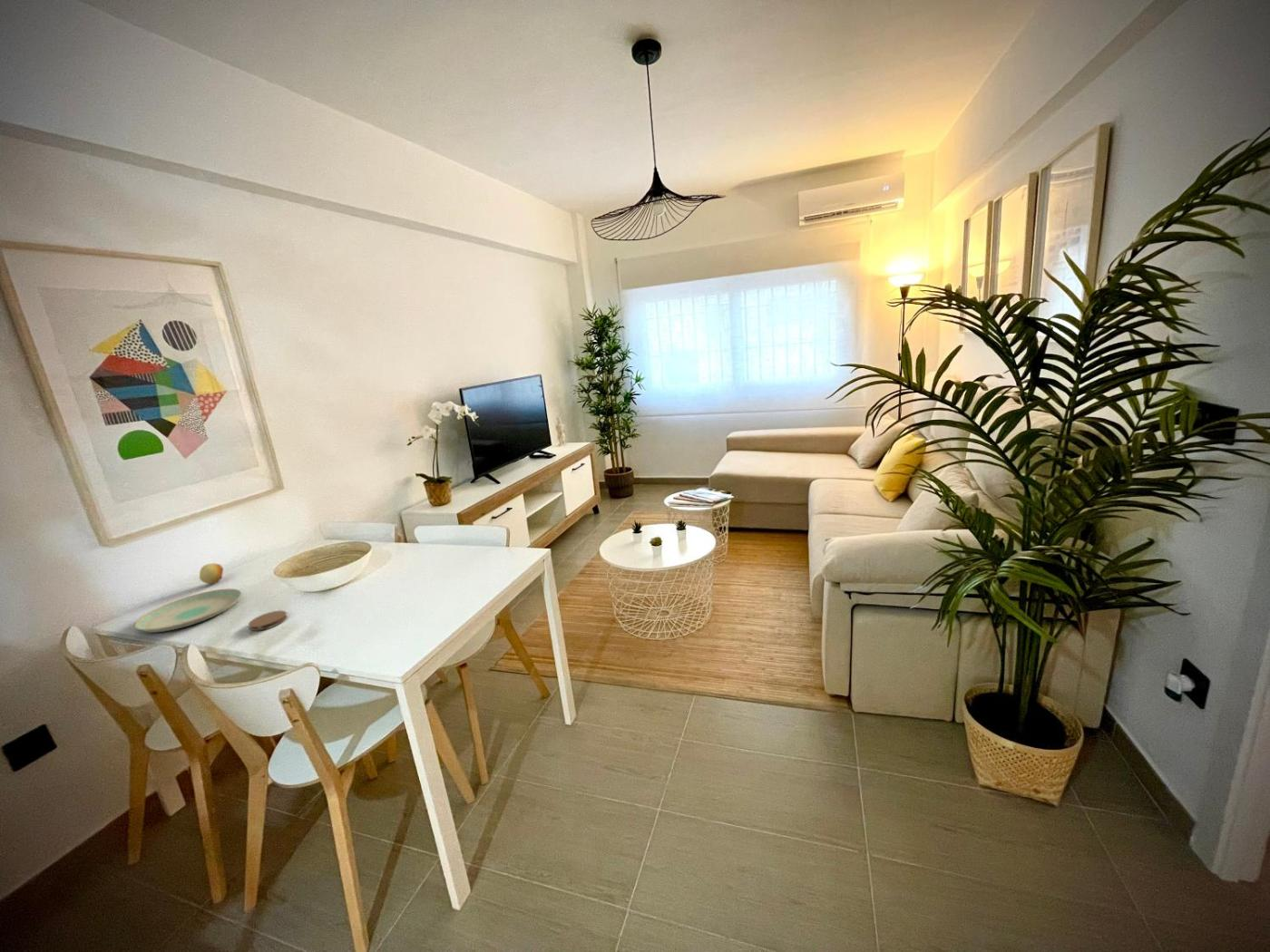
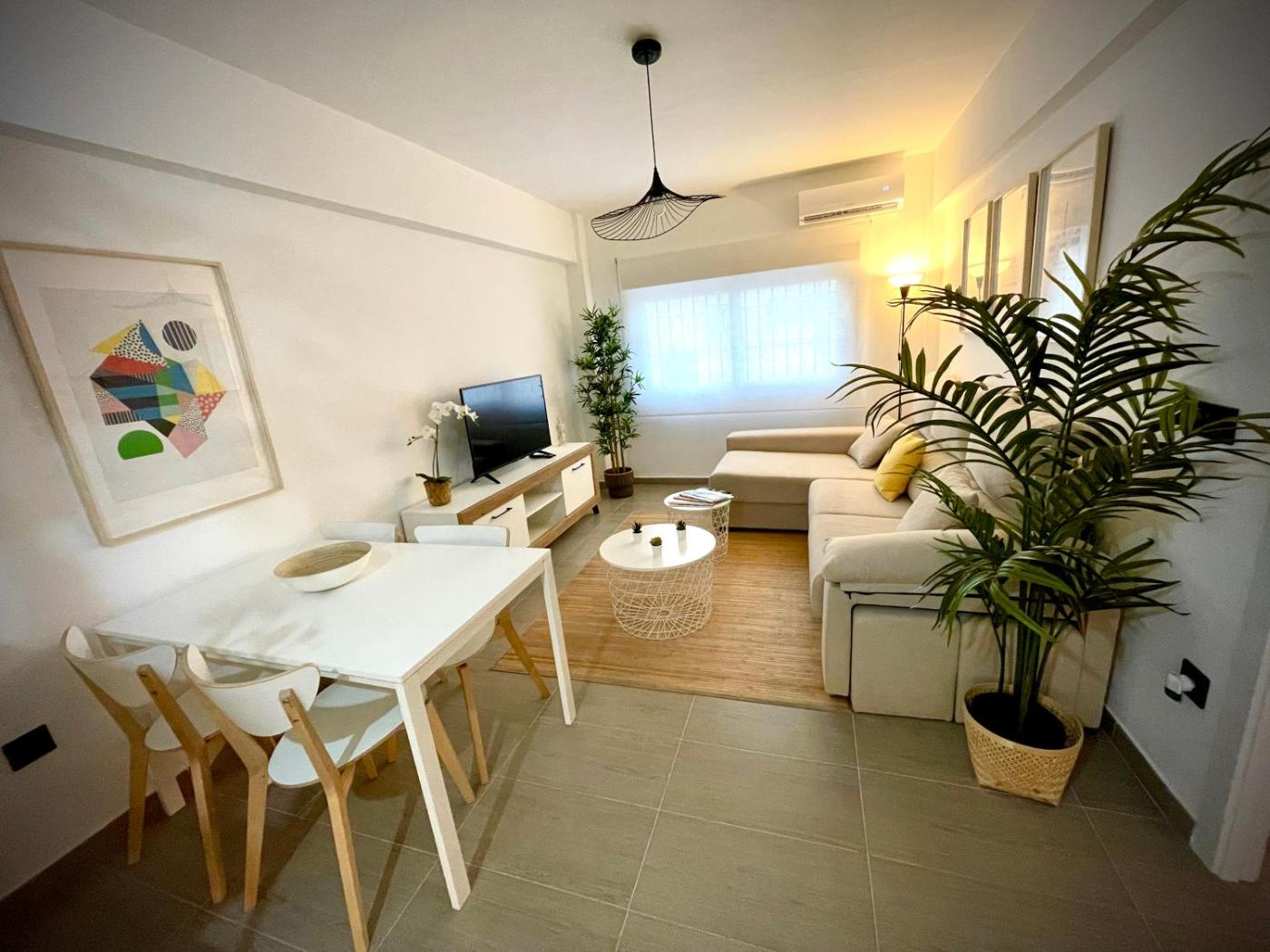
- fruit (211, 573)
- coaster (268, 620)
- plate (191, 610)
